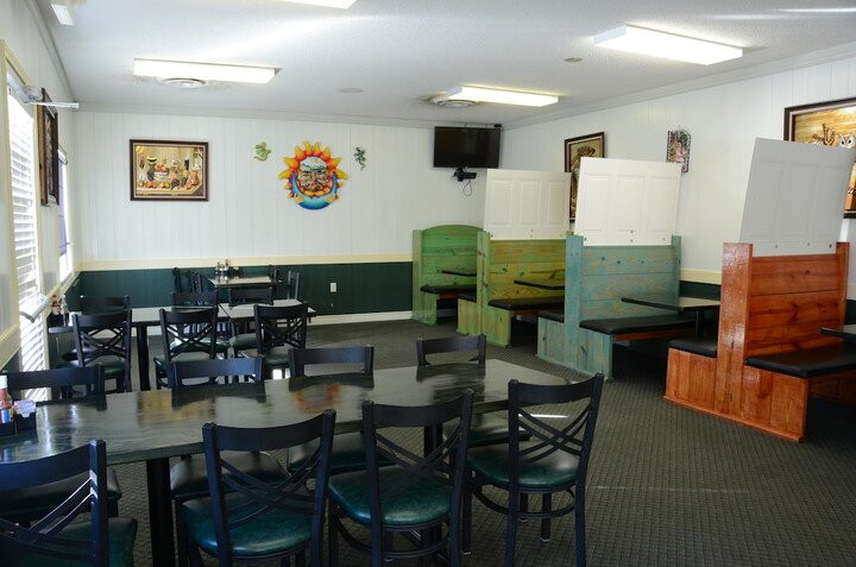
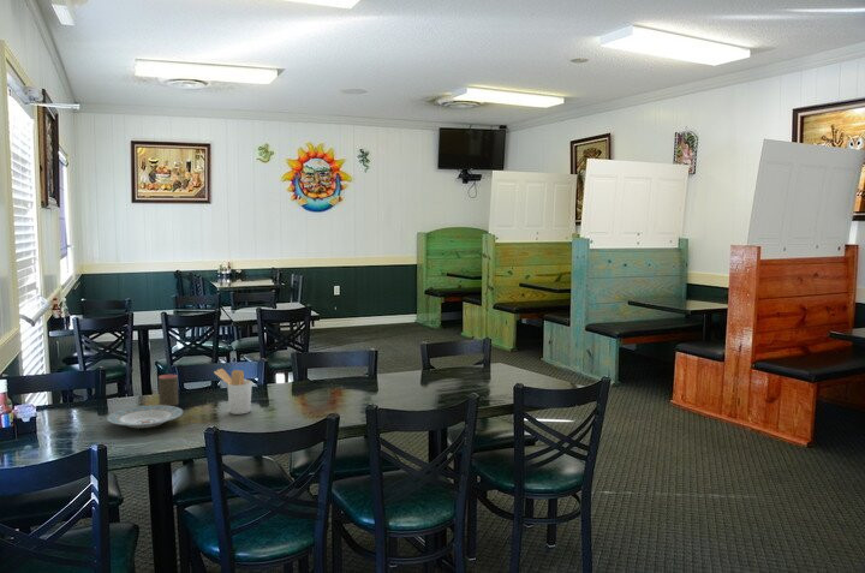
+ plate (145, 418)
+ cup (168, 389)
+ utensil holder (233, 389)
